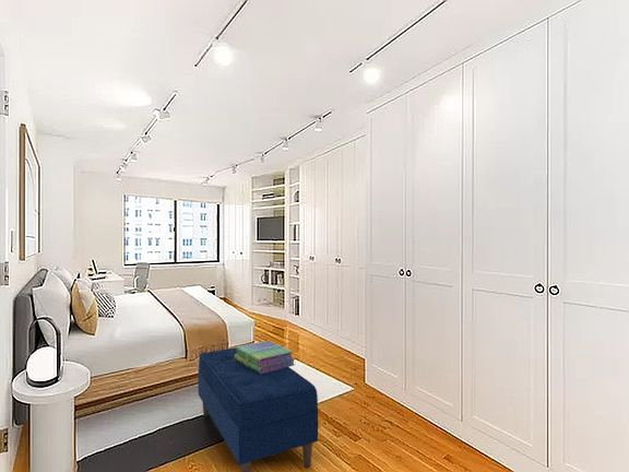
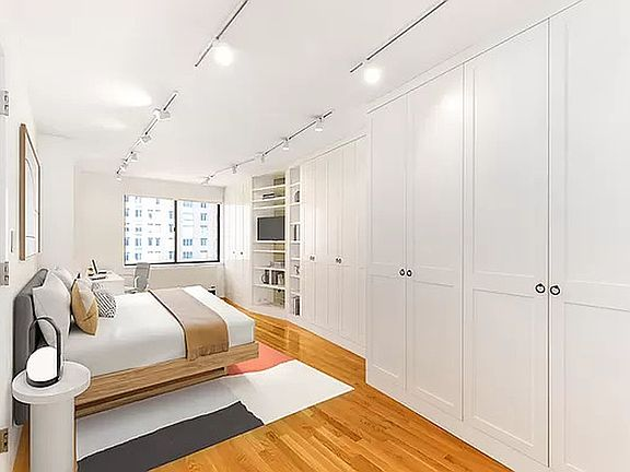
- bench (250, 402)
- stack of books (263, 355)
